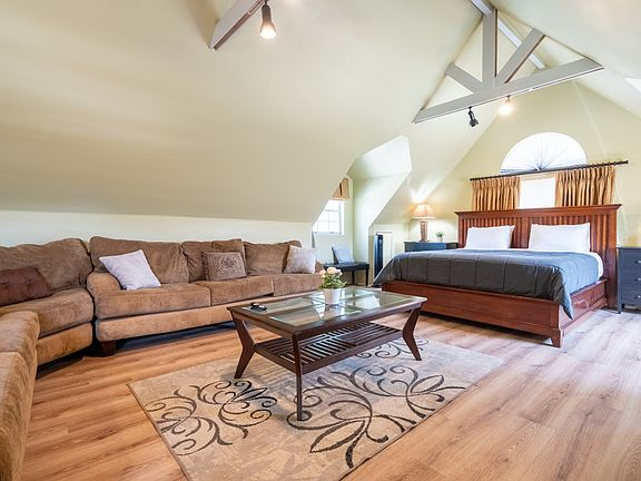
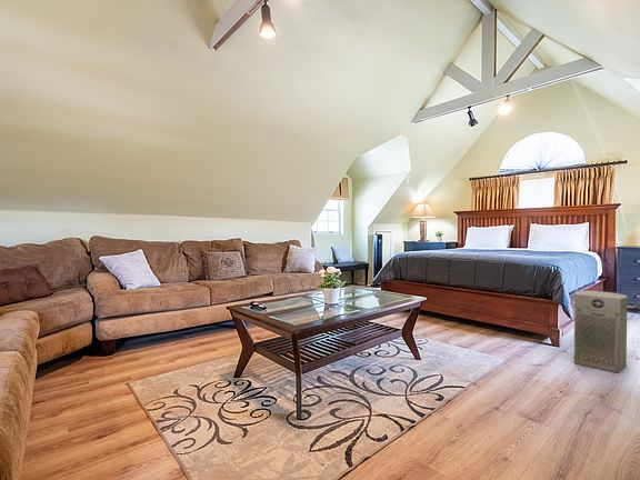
+ fan (599, 327)
